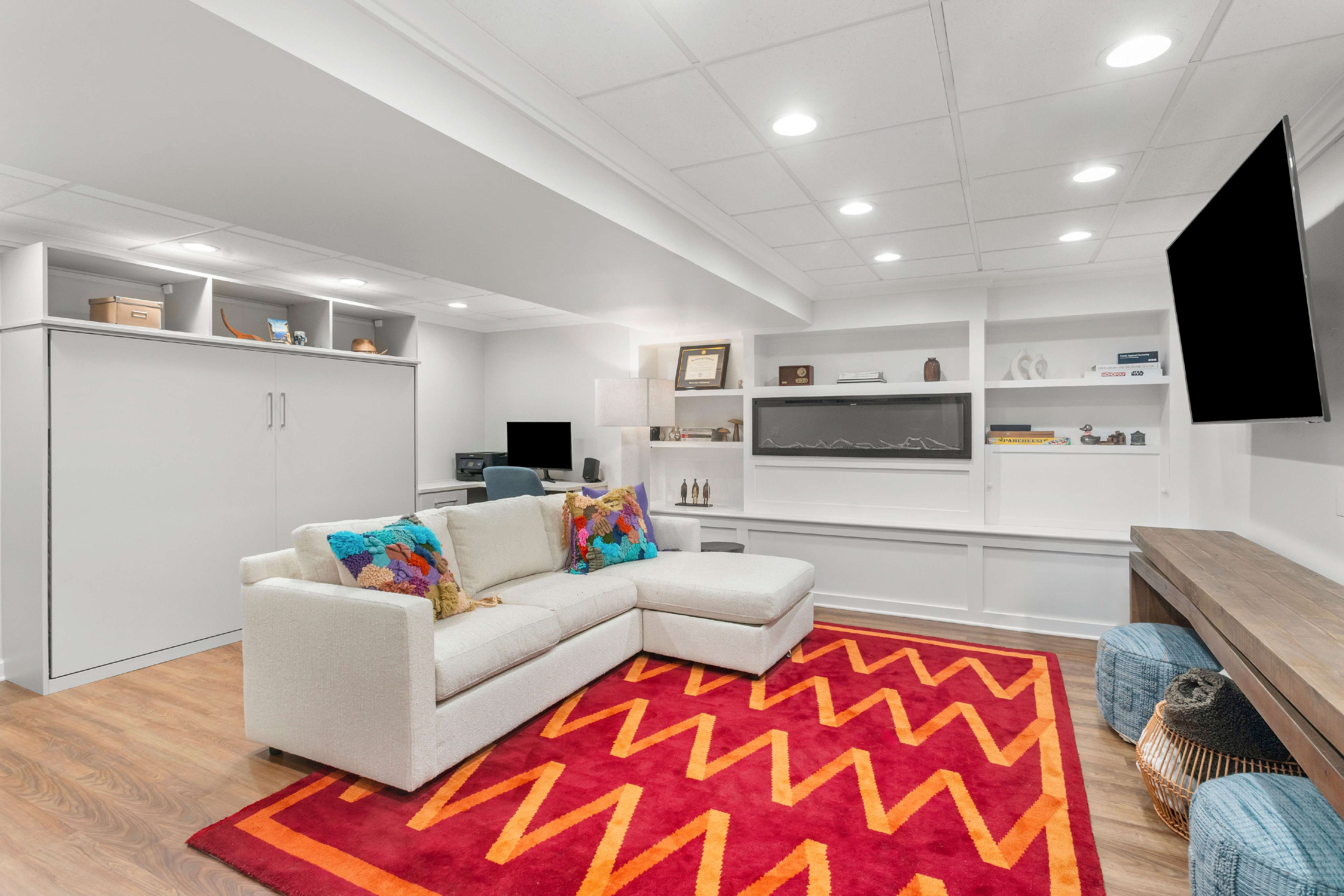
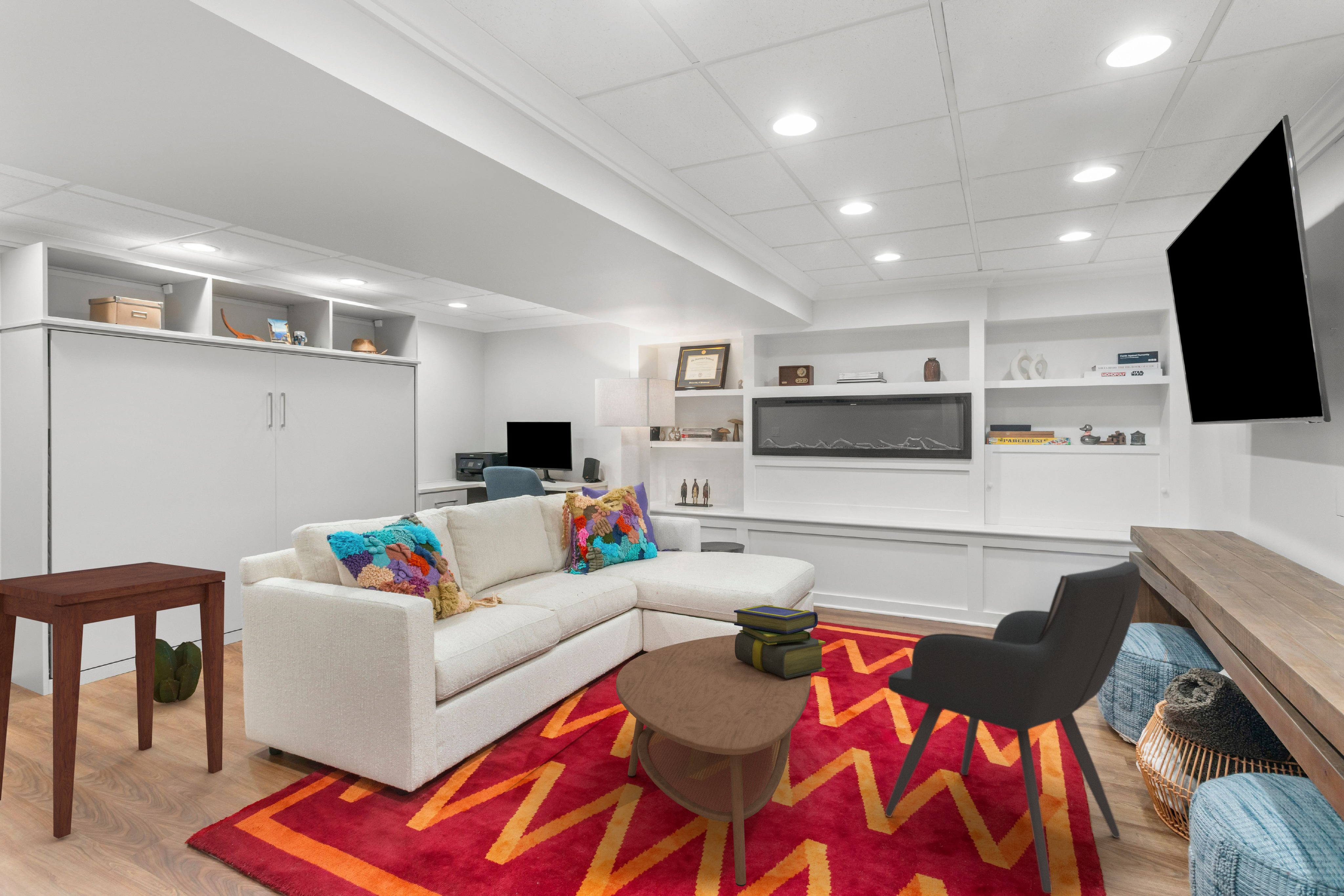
+ armchair (1014, 694)
+ stack of books (776, 637)
+ cactus (169, 668)
+ coffee table (713, 729)
+ side table (136, 682)
